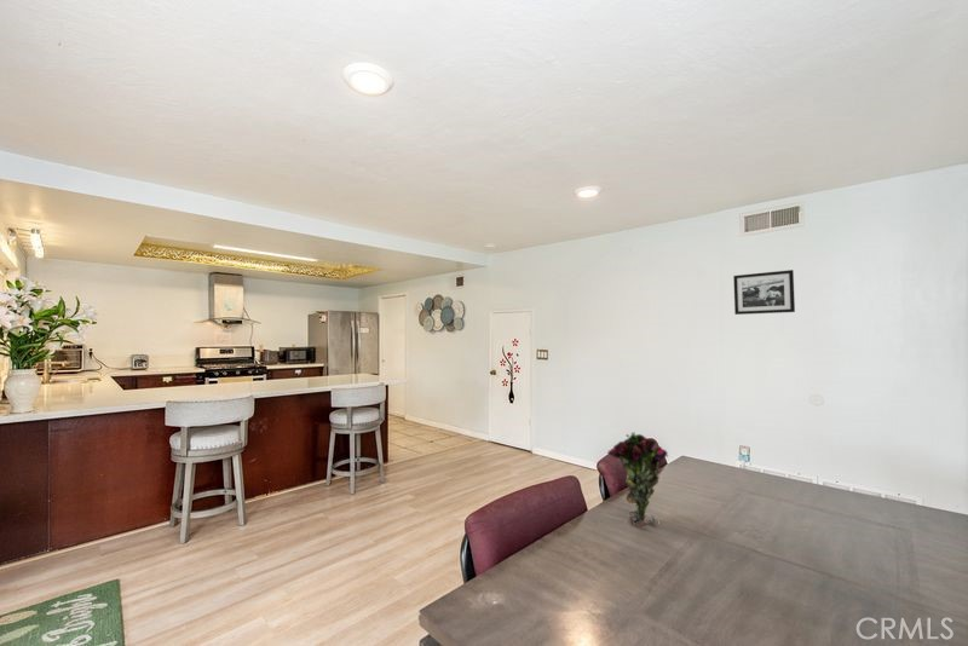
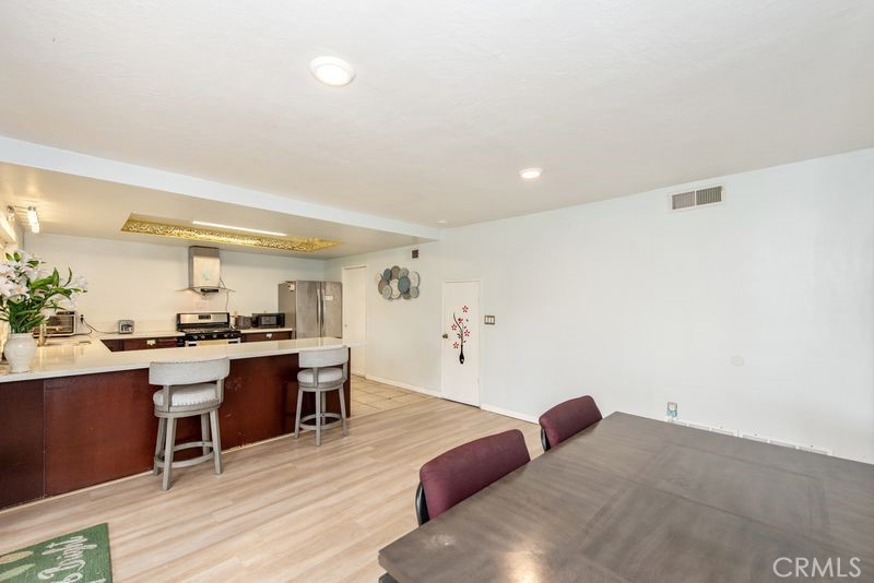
- picture frame (762, 293)
- flower (638, 475)
